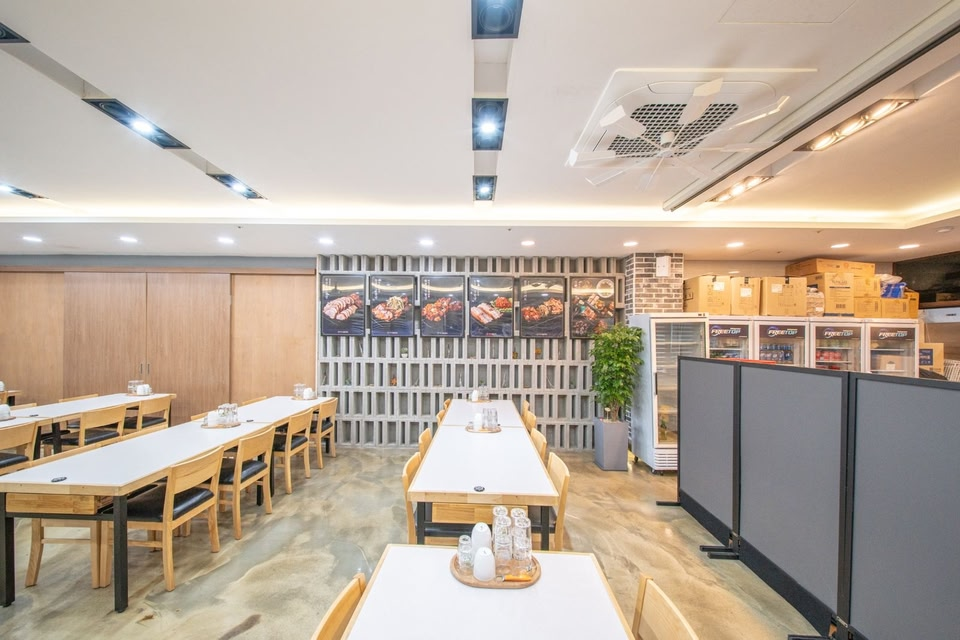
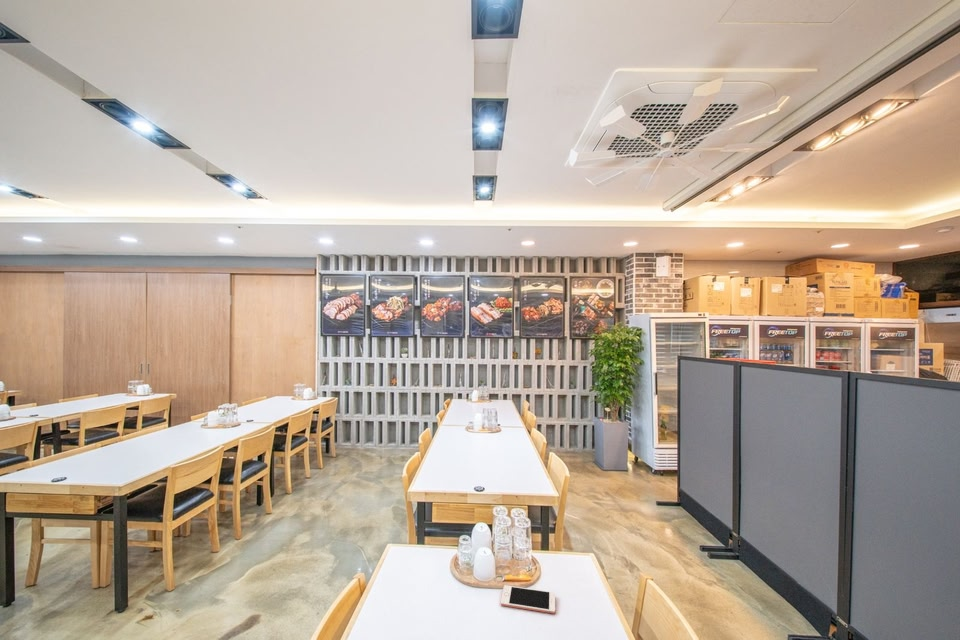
+ cell phone (528, 598)
